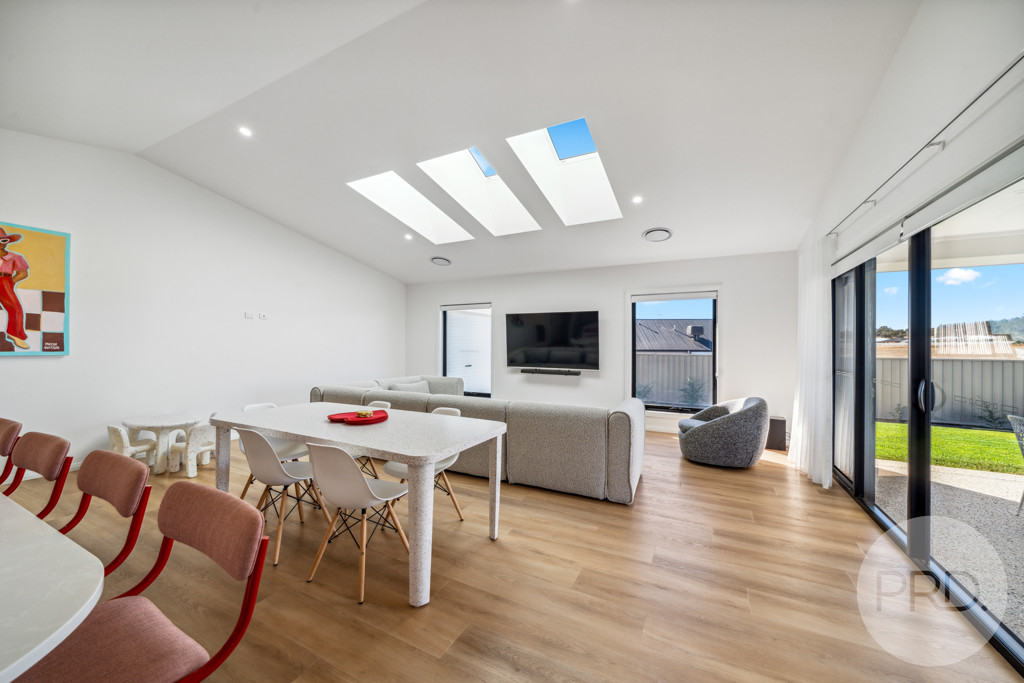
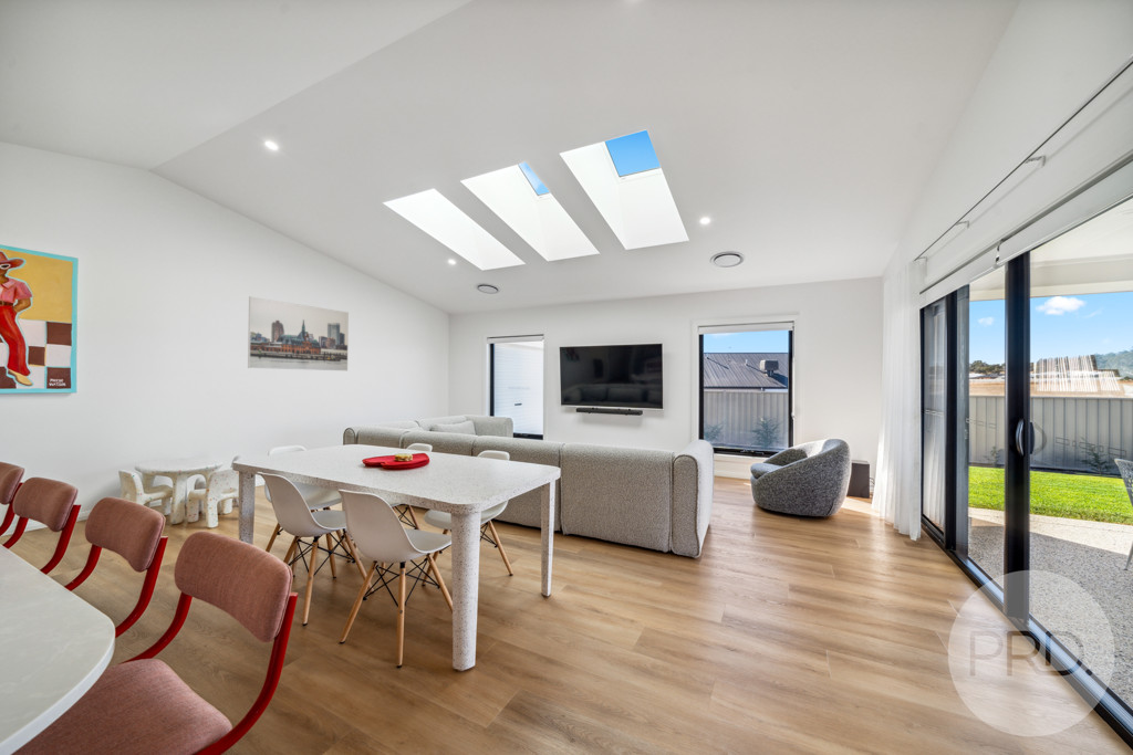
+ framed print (303, 337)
